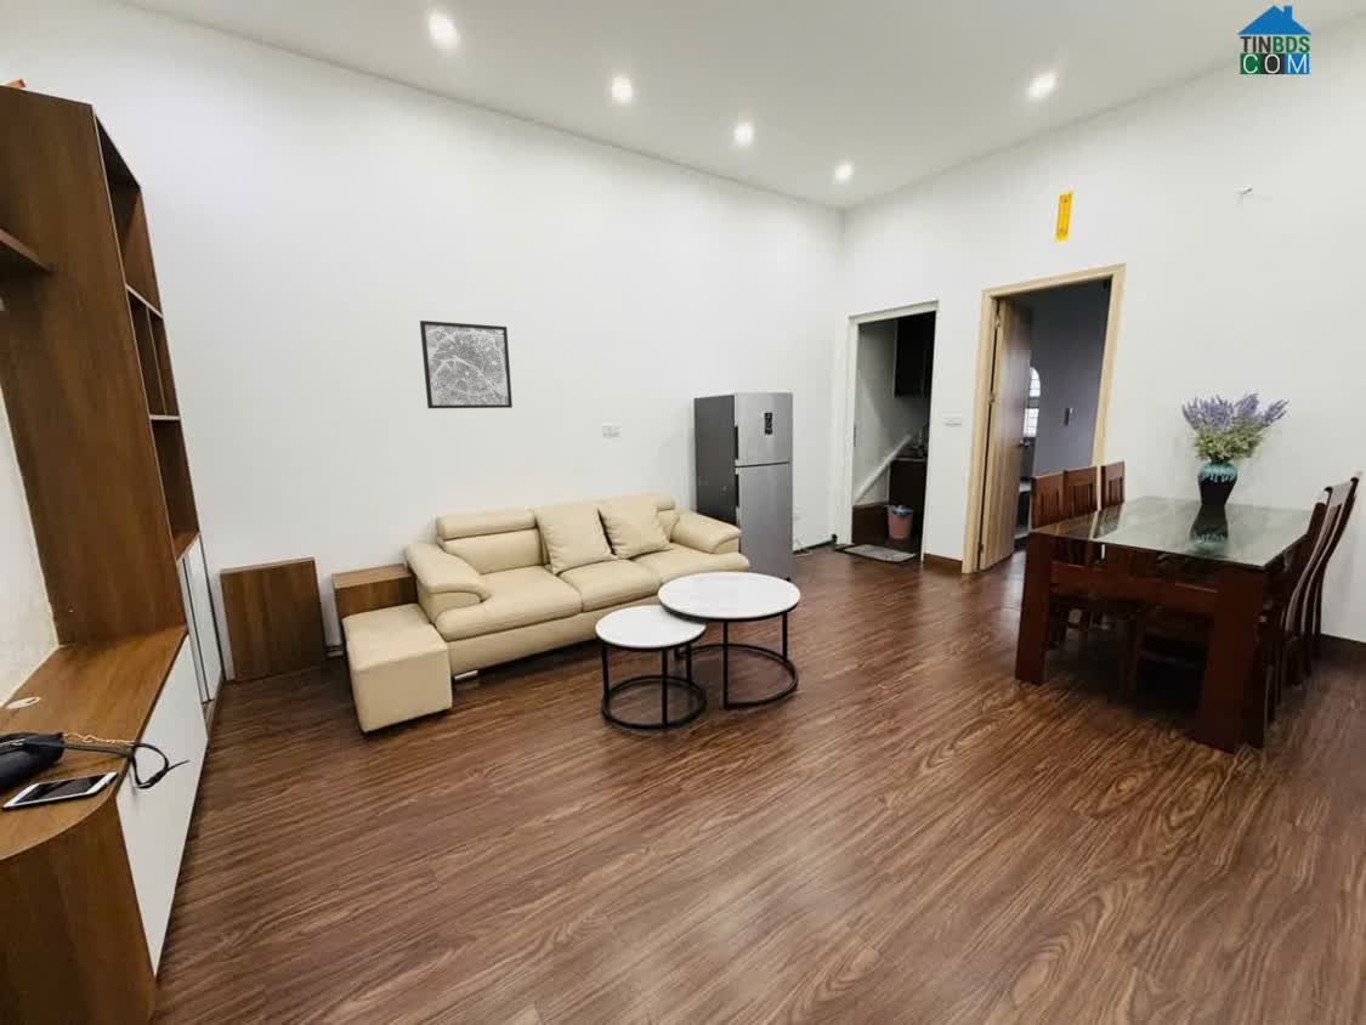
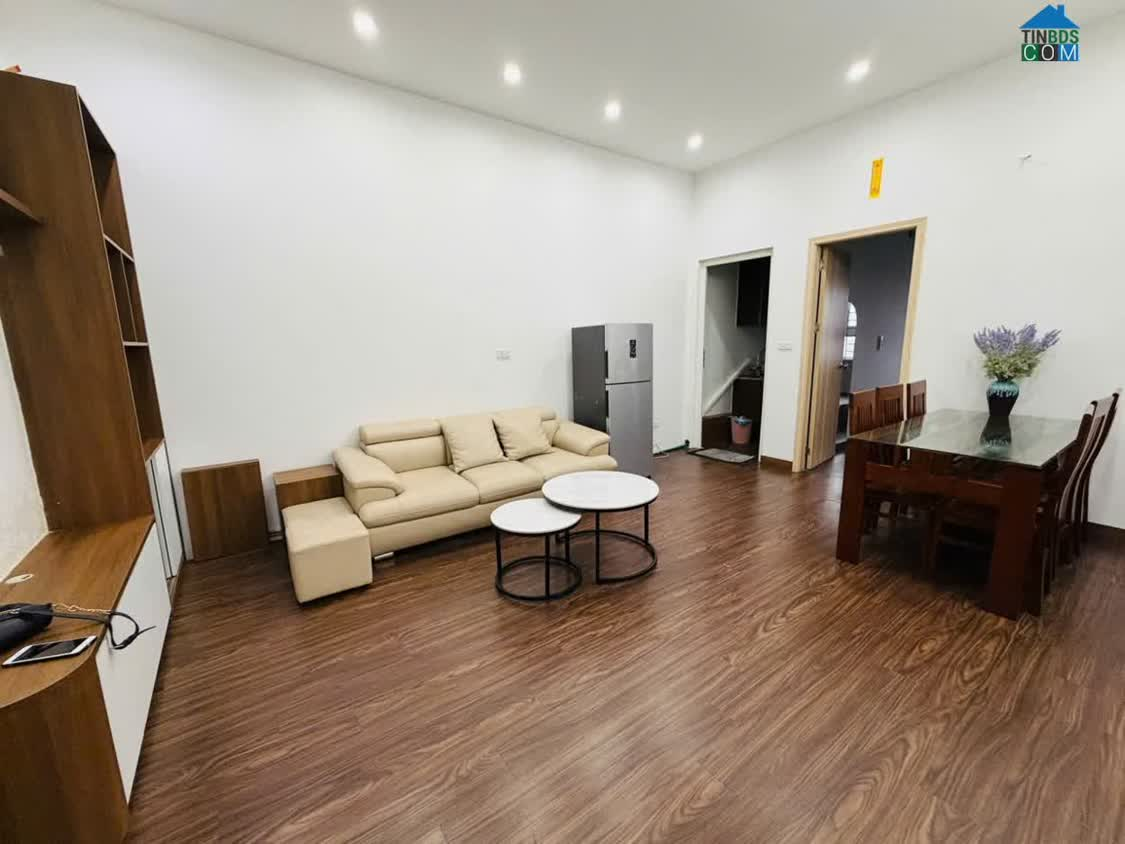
- wall art (467, 366)
